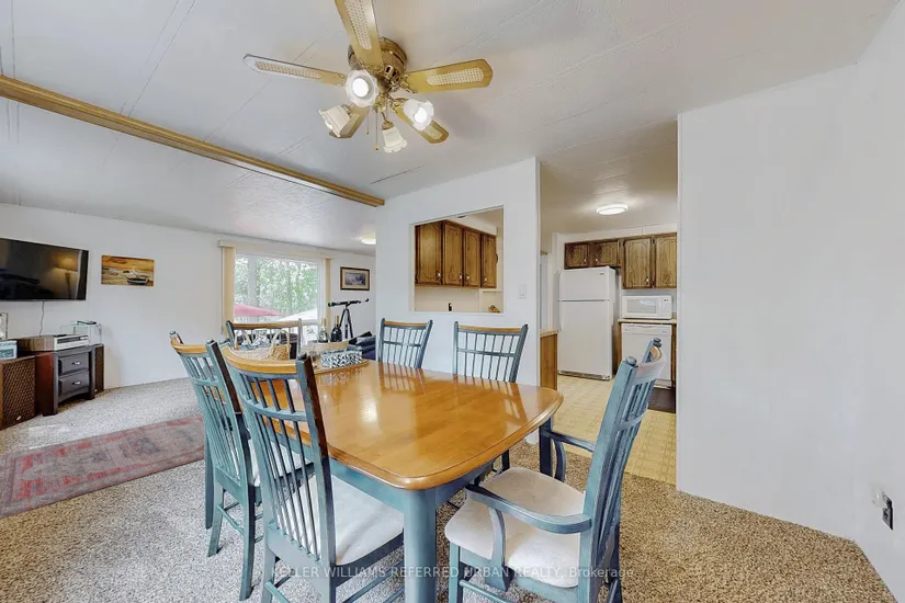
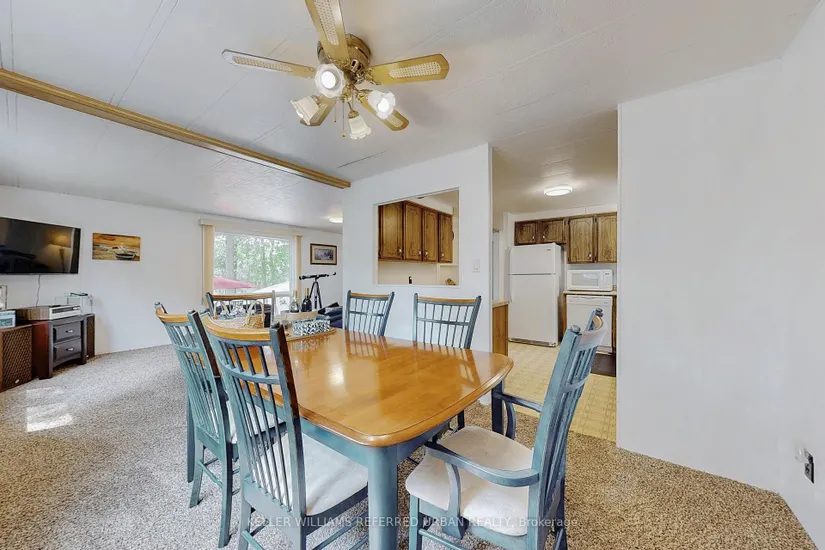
- rug (158, 442)
